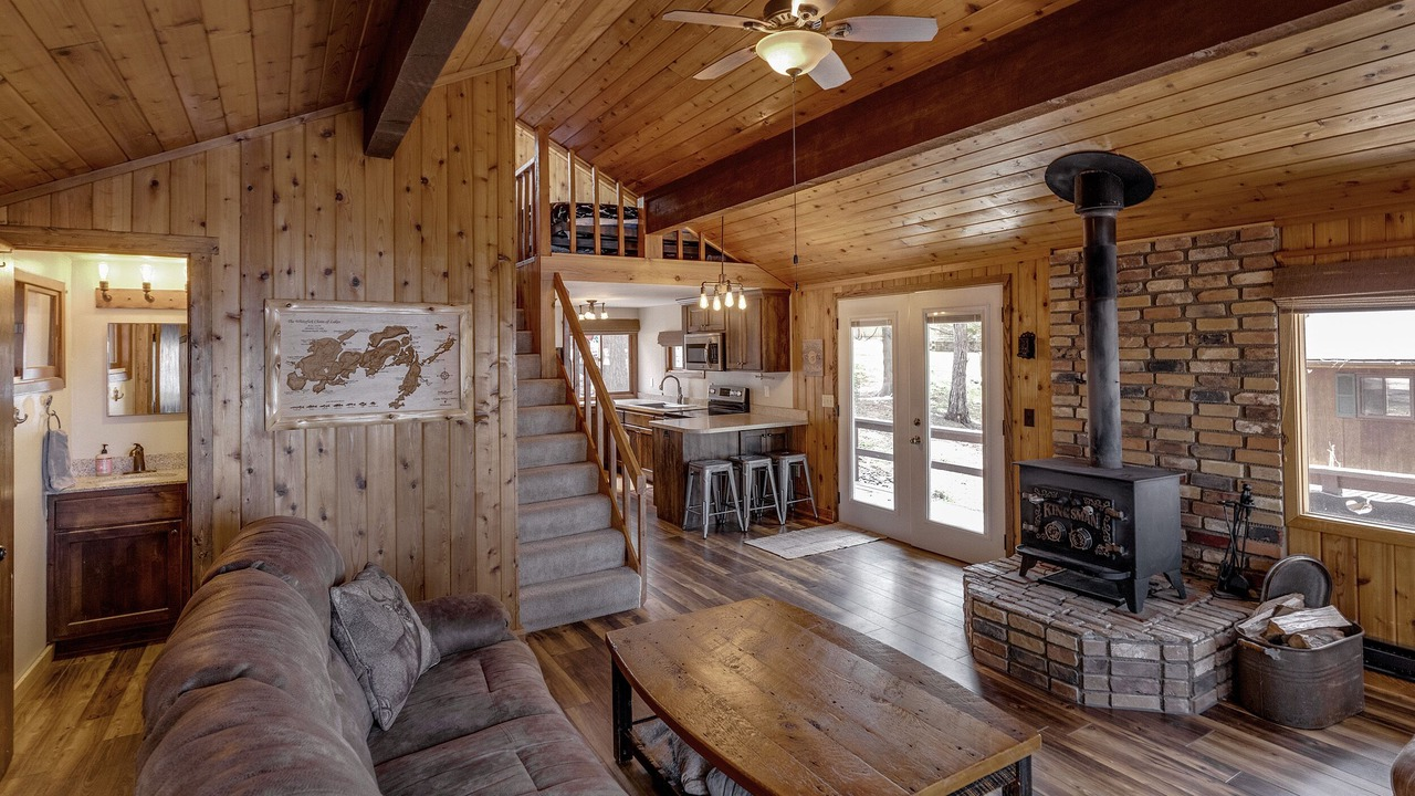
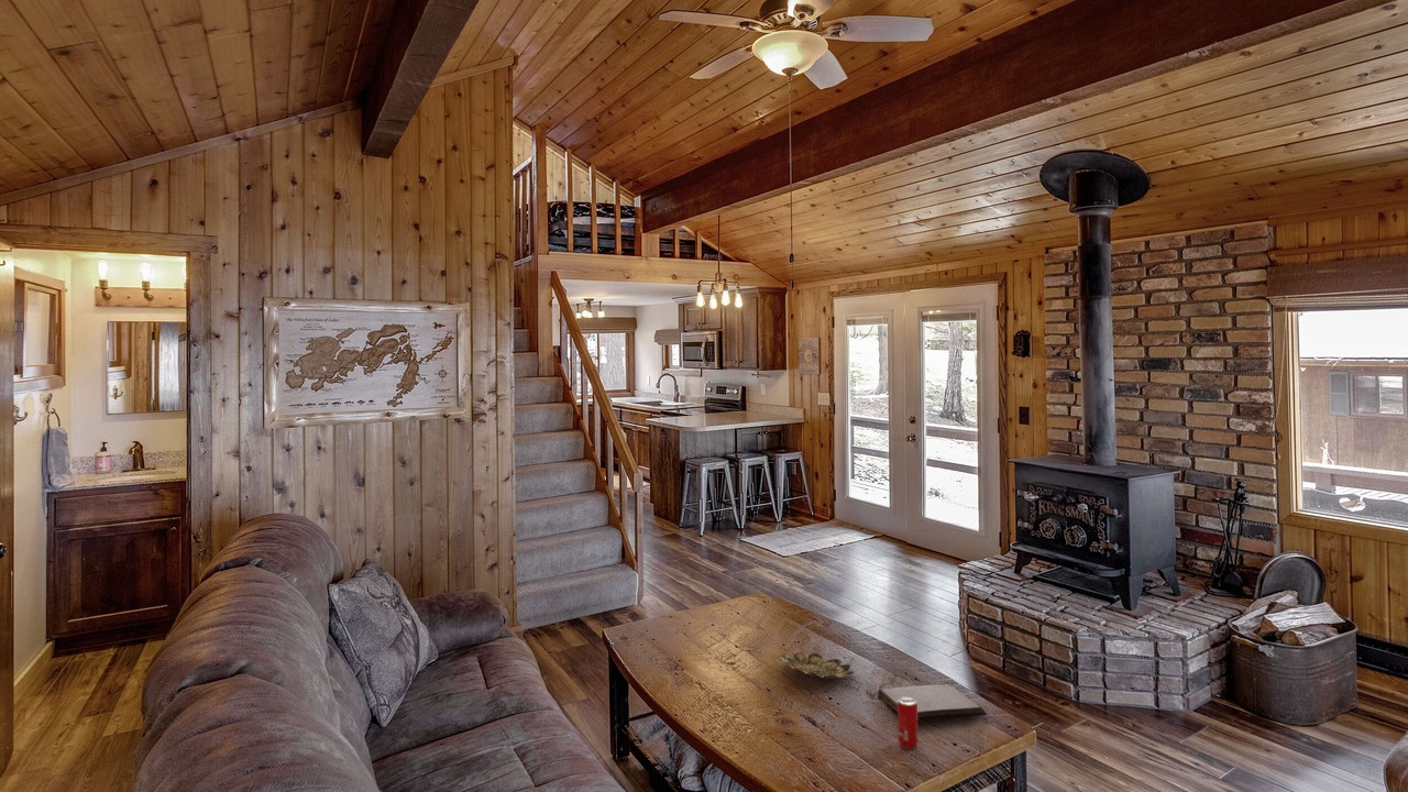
+ bowl (816, 664)
+ book (930, 702)
+ beverage can (908, 723)
